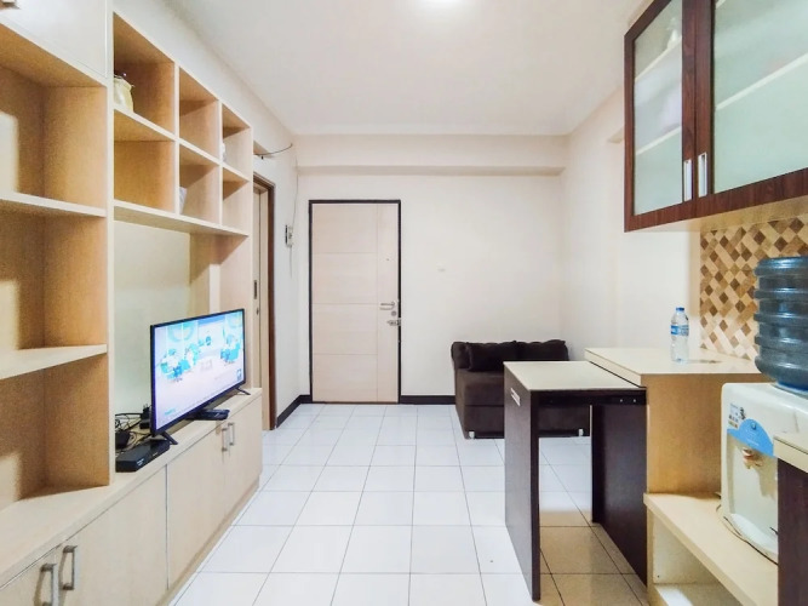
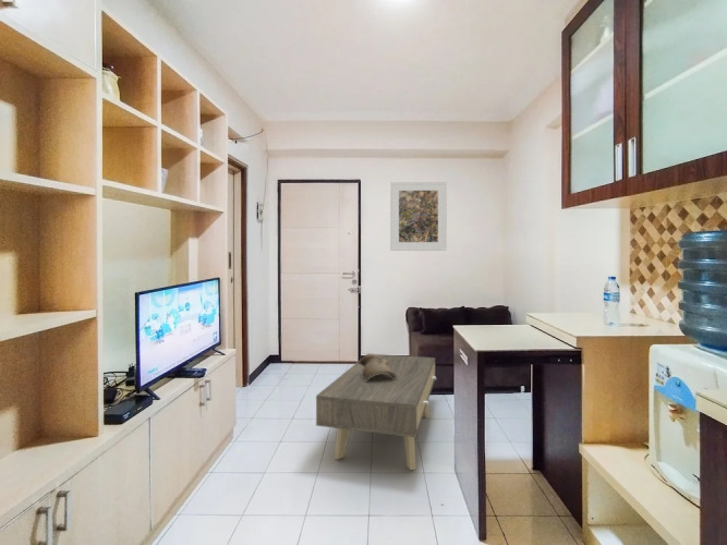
+ decorative bowl (377, 366)
+ coffee table (388, 403)
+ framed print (417, 216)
